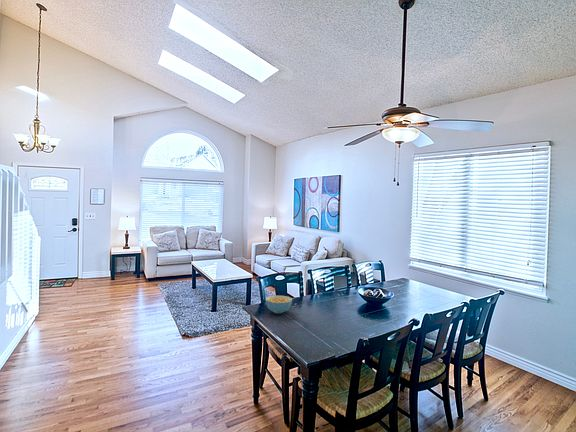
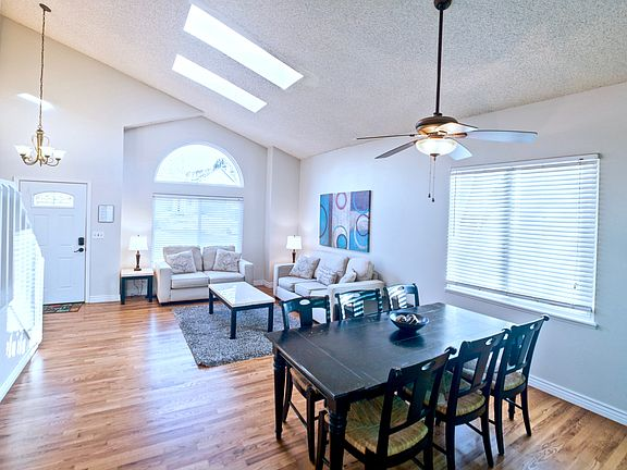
- cereal bowl (278, 305)
